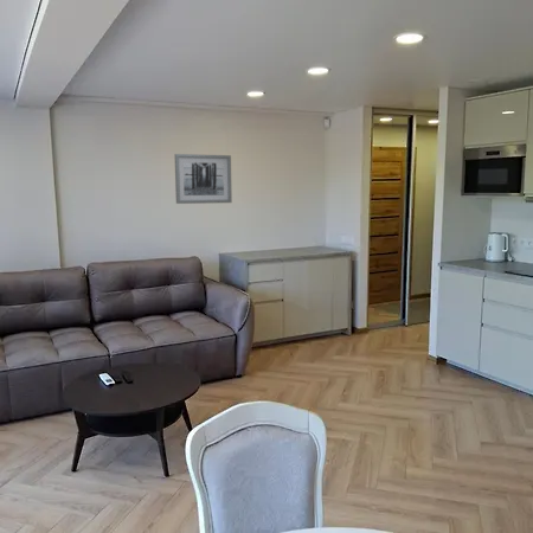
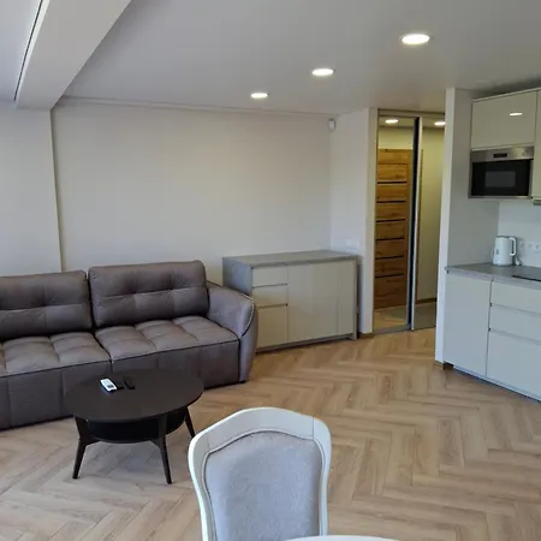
- wall art (204, 179)
